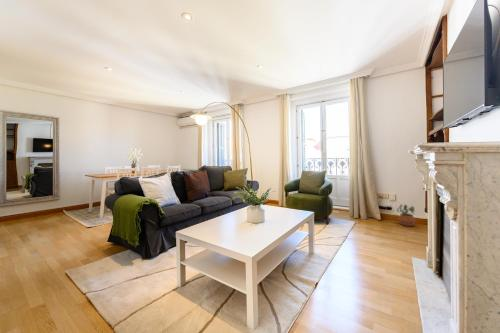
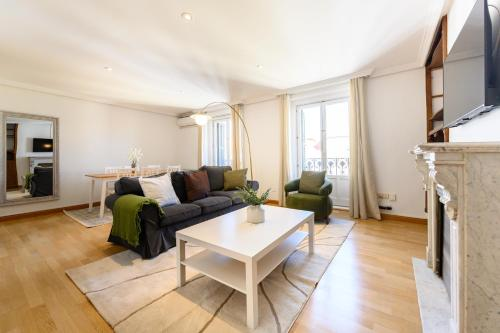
- potted plant (406, 214)
